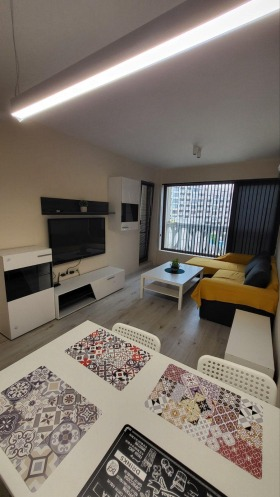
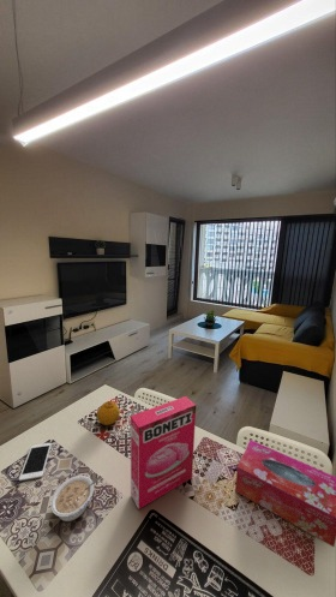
+ legume (74, 497)
+ fruit (108, 412)
+ tissue box (286, 484)
+ cereal box (163, 448)
+ cell phone (36, 460)
